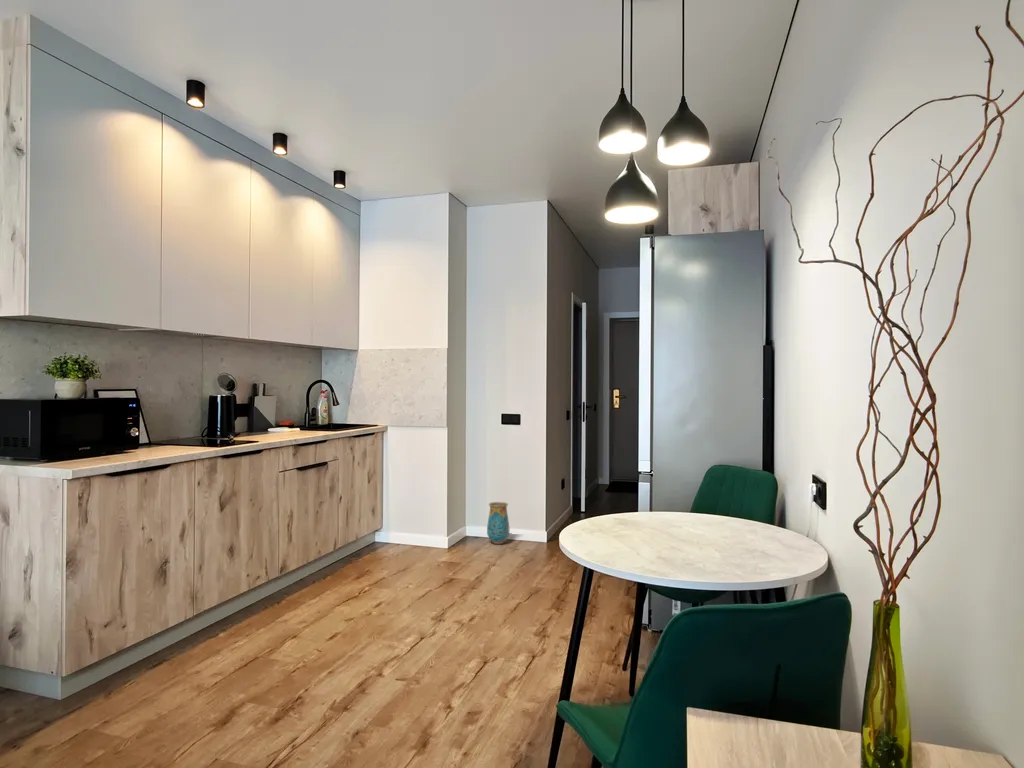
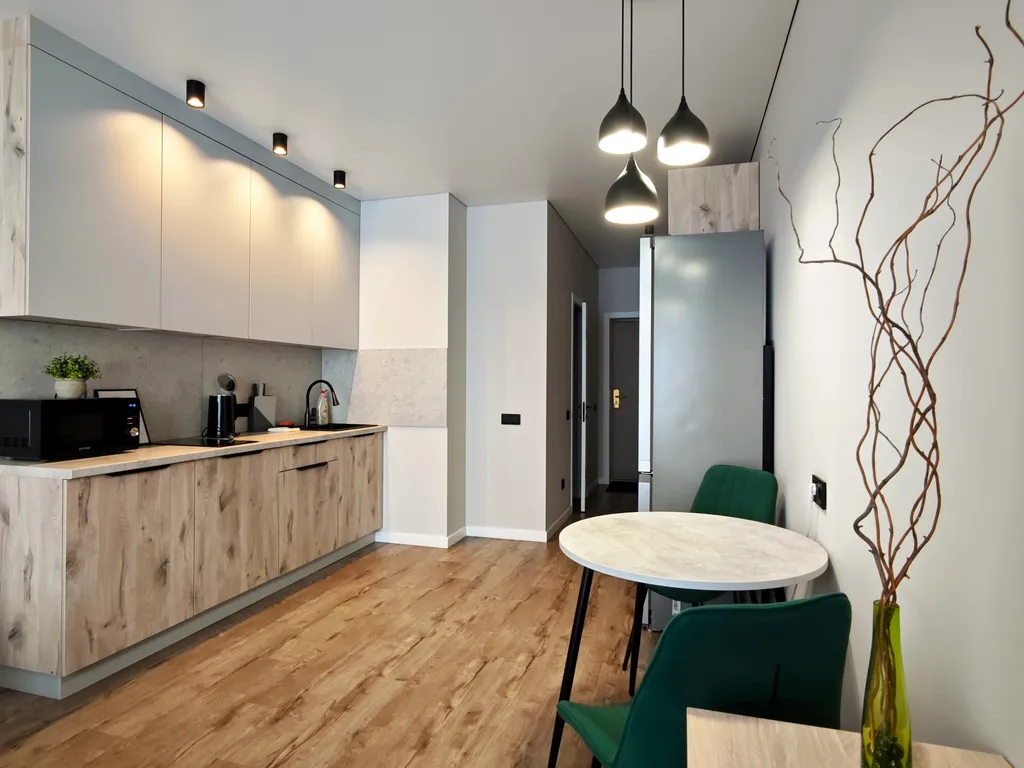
- vase (498, 523)
